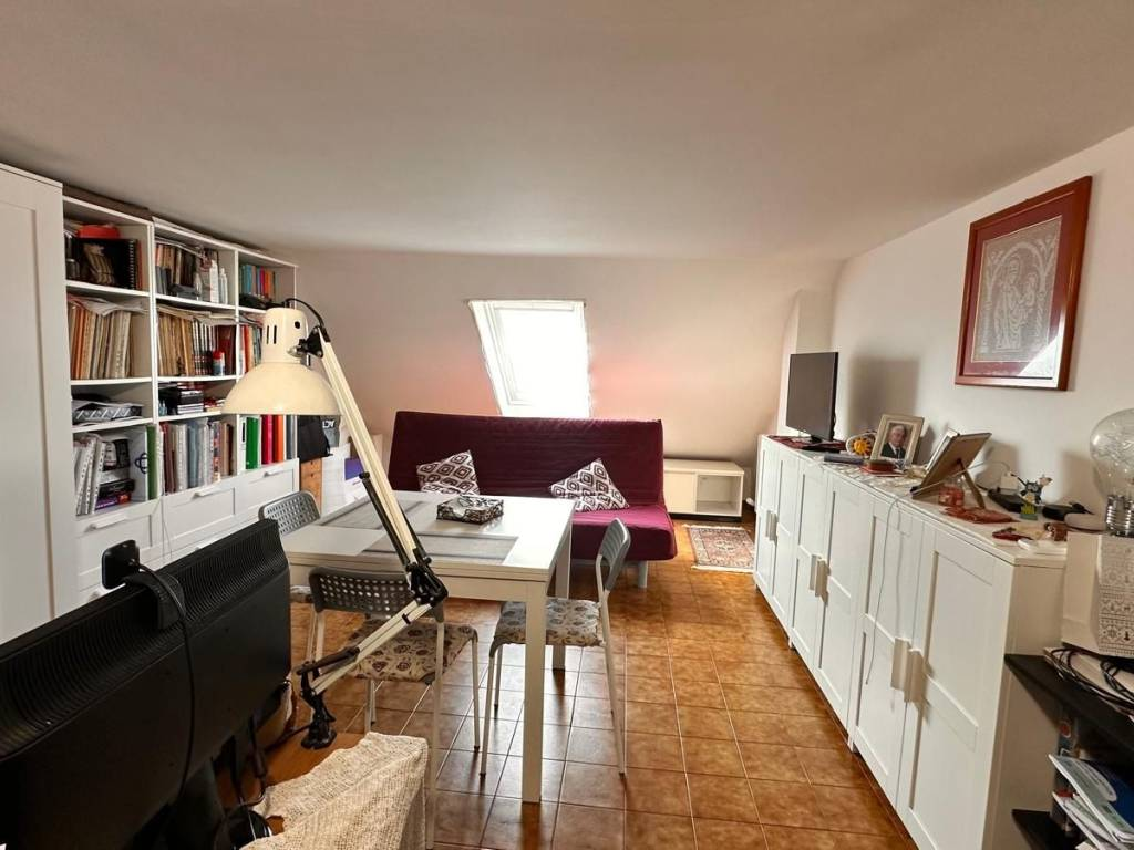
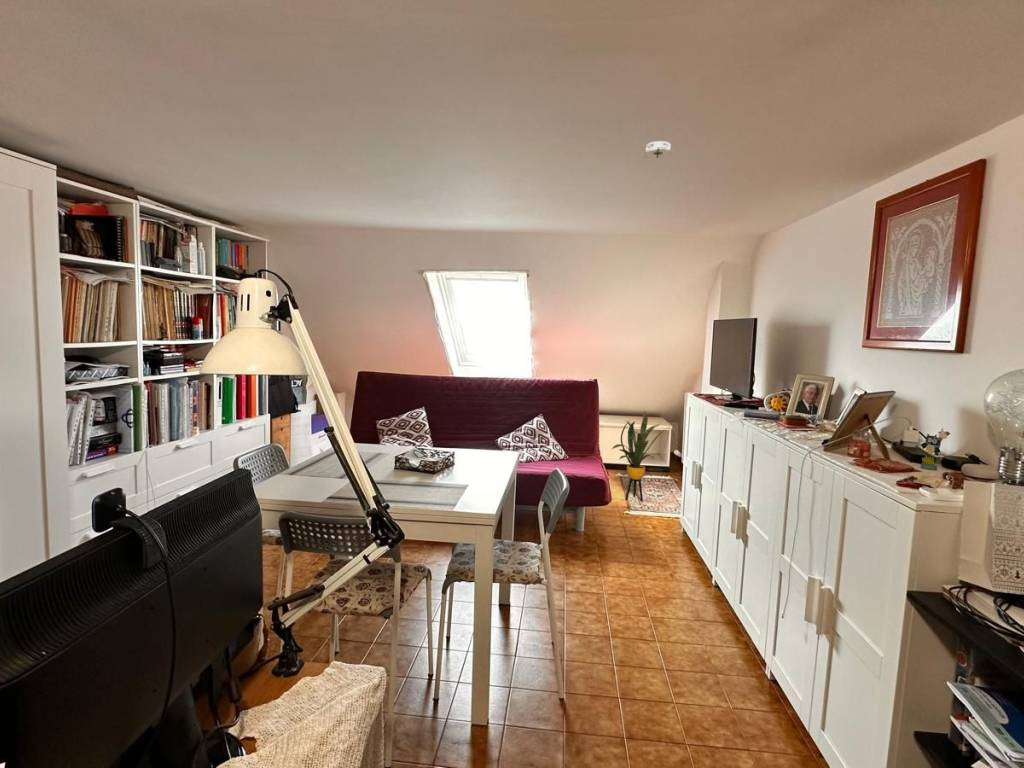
+ smoke detector (656, 149)
+ house plant (640, 456)
